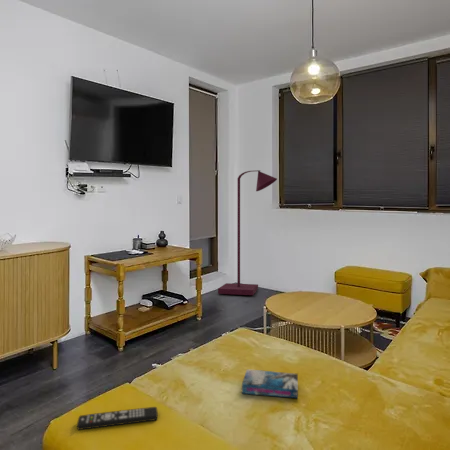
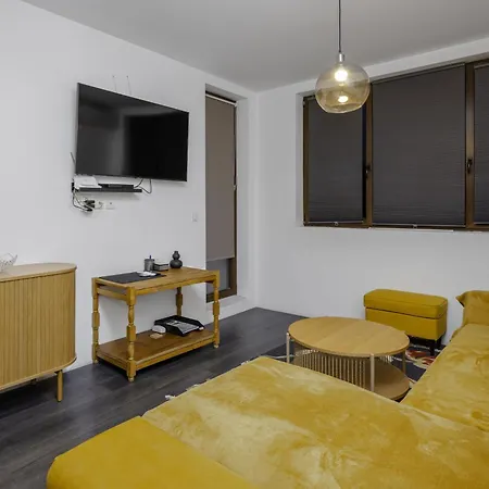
- book (270, 383)
- floor lamp (239, 231)
- remote control (118, 418)
